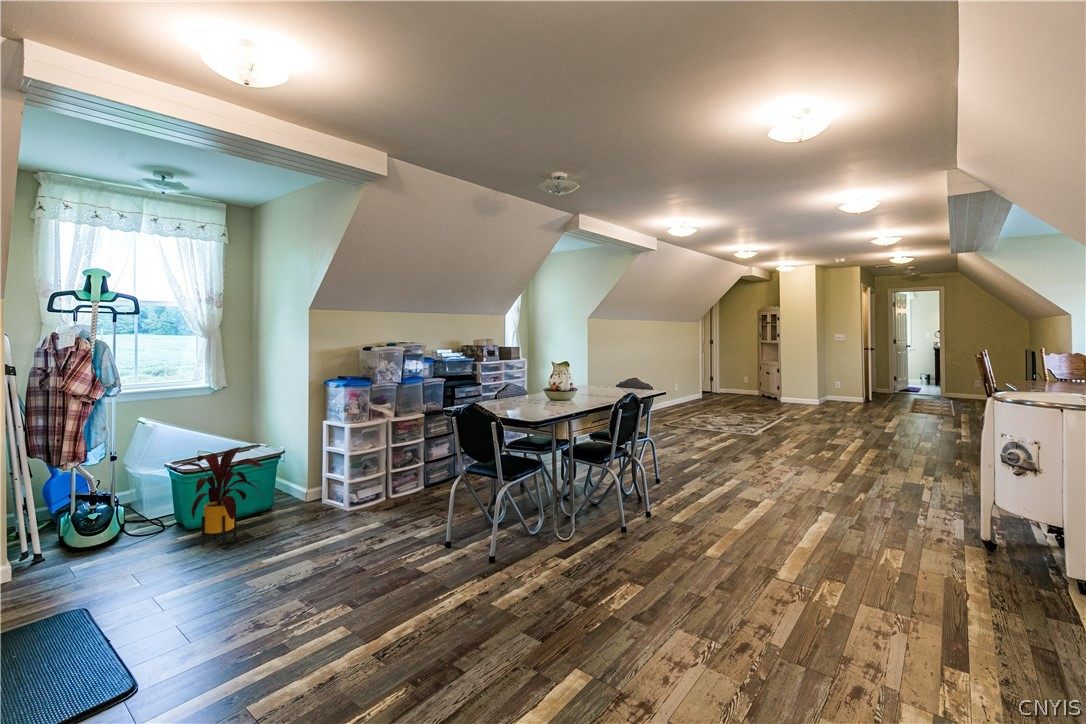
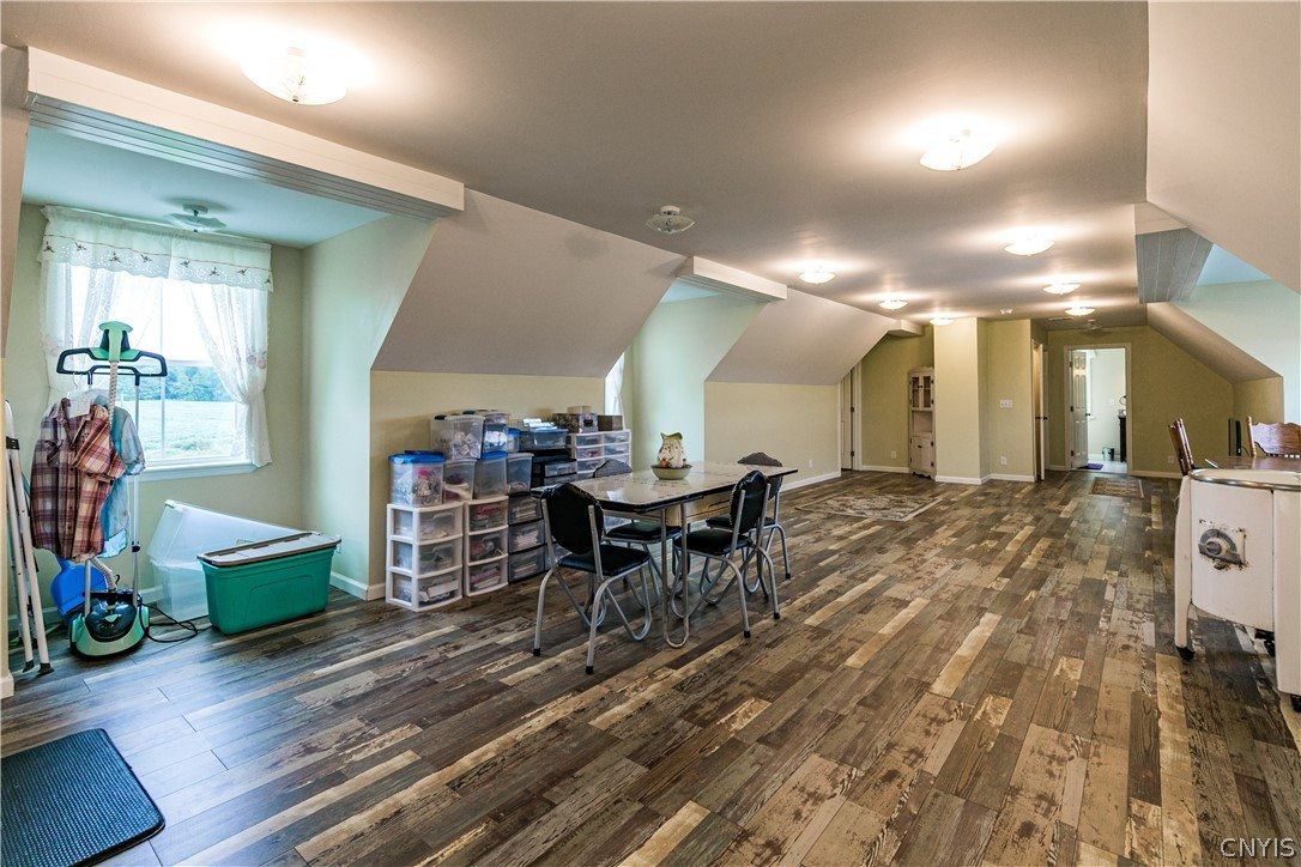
- house plant (216, 496)
